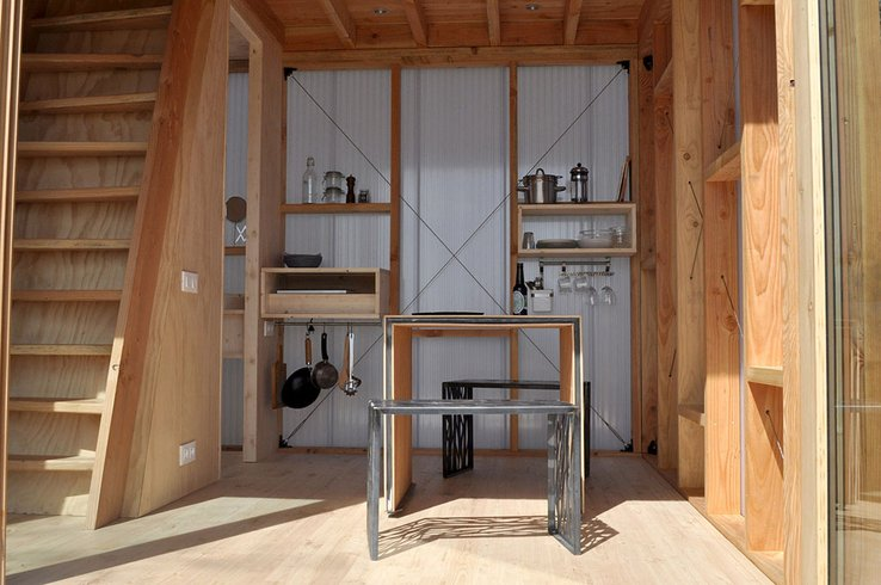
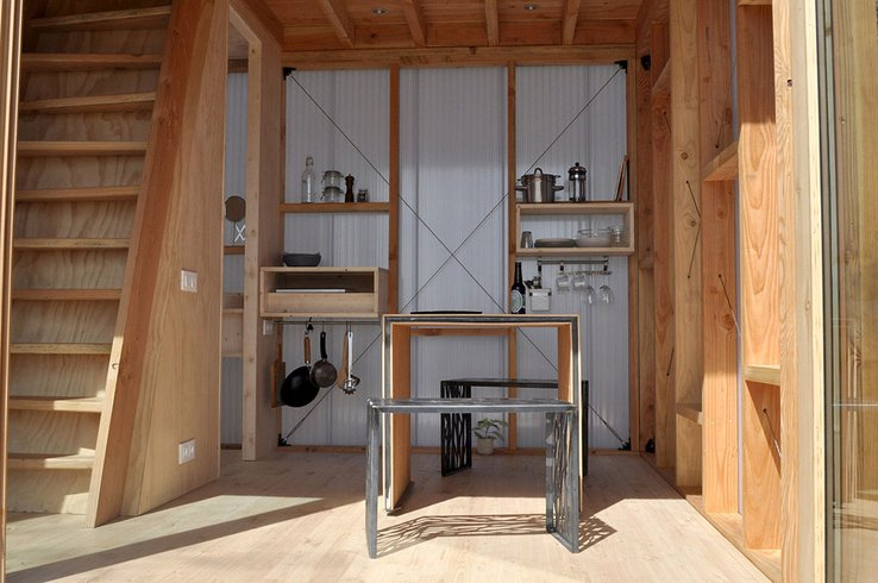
+ potted plant (488, 435)
